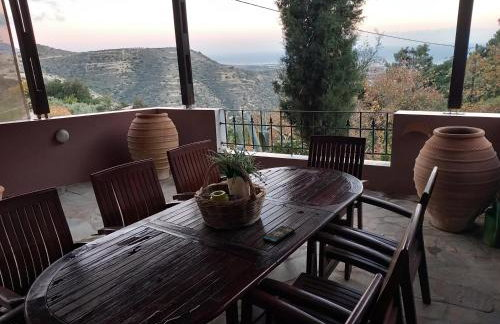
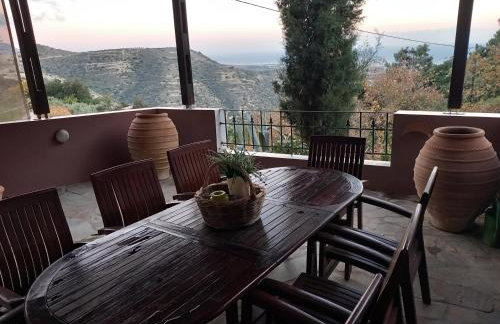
- smartphone (278, 234)
